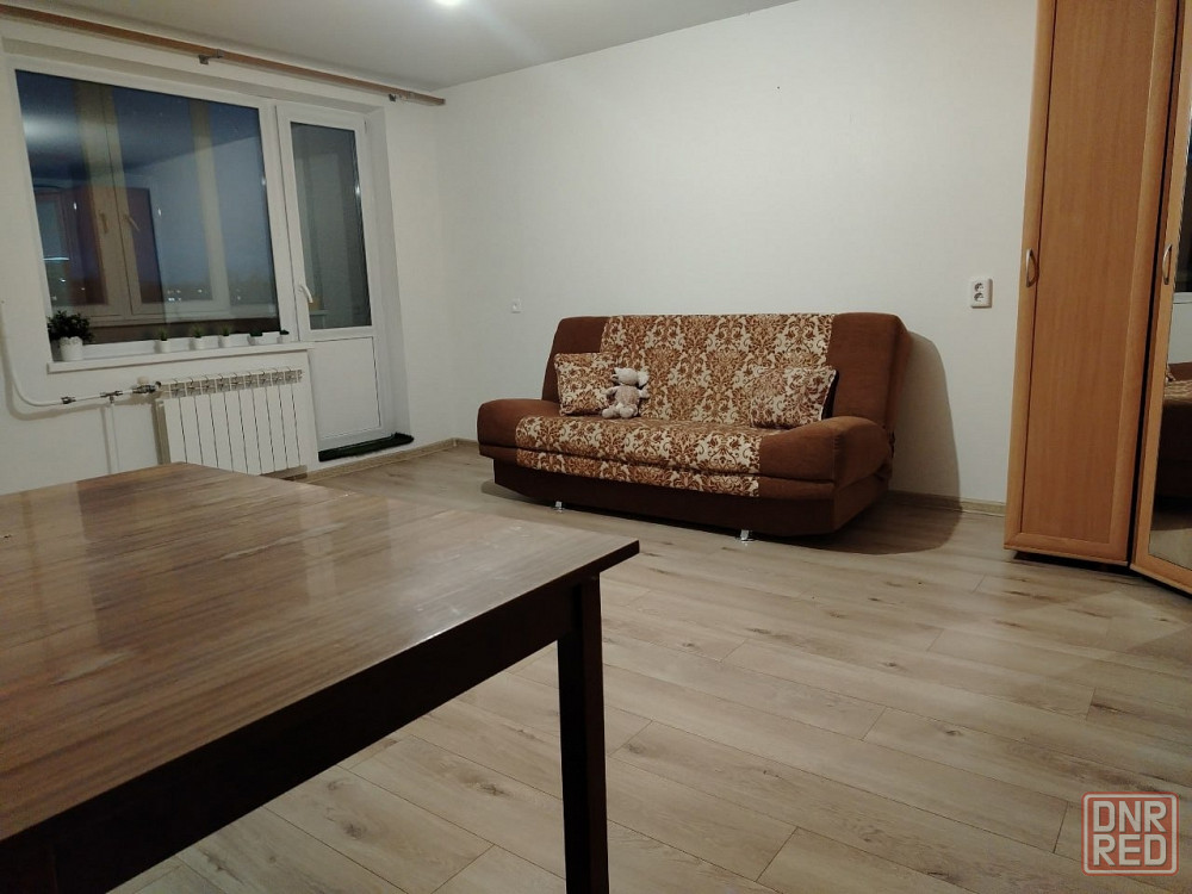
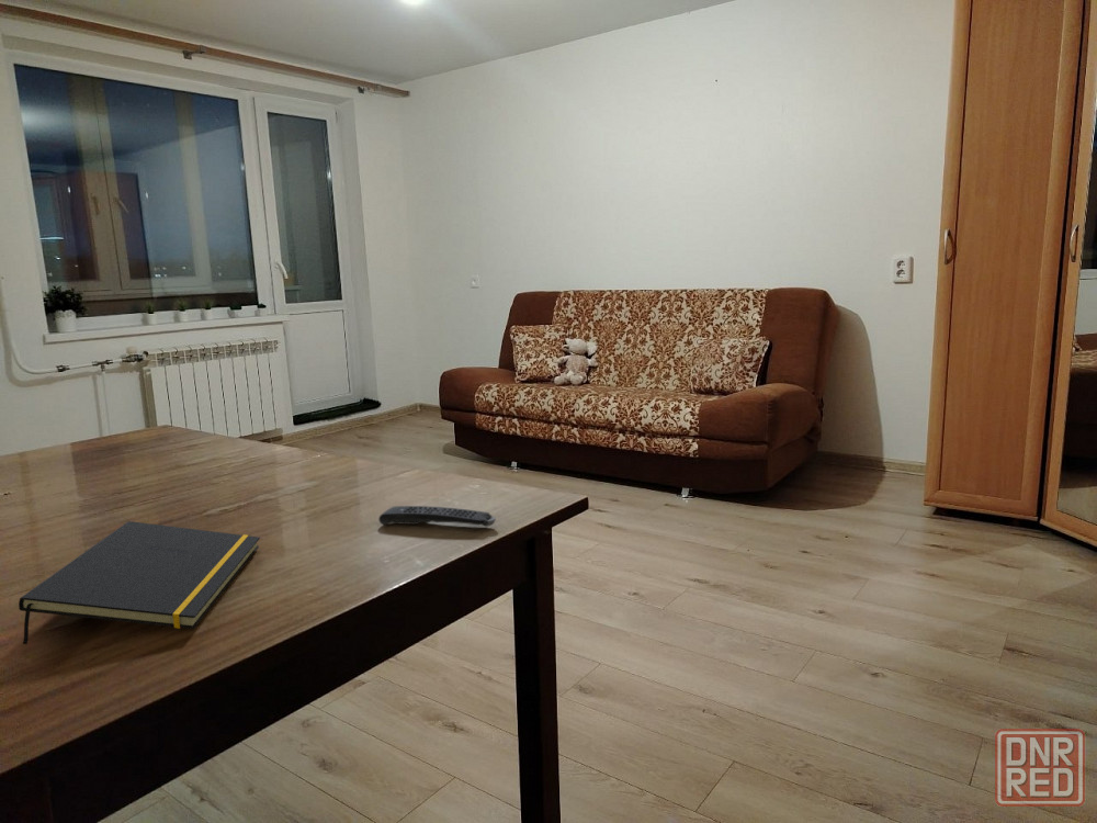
+ notepad (157, 568)
+ remote control (438, 516)
